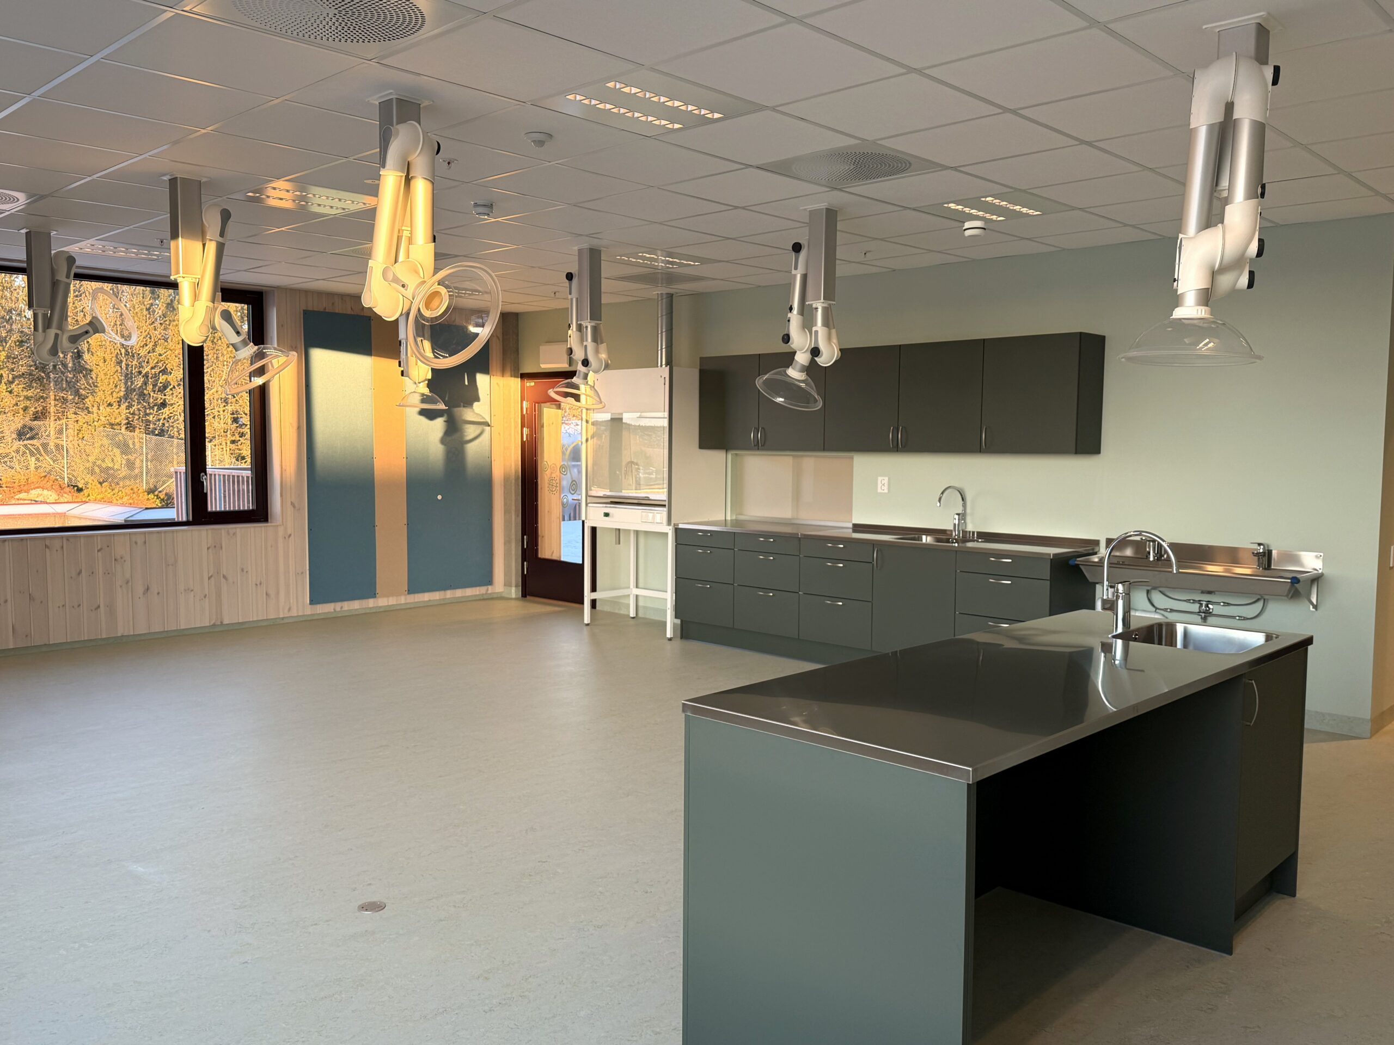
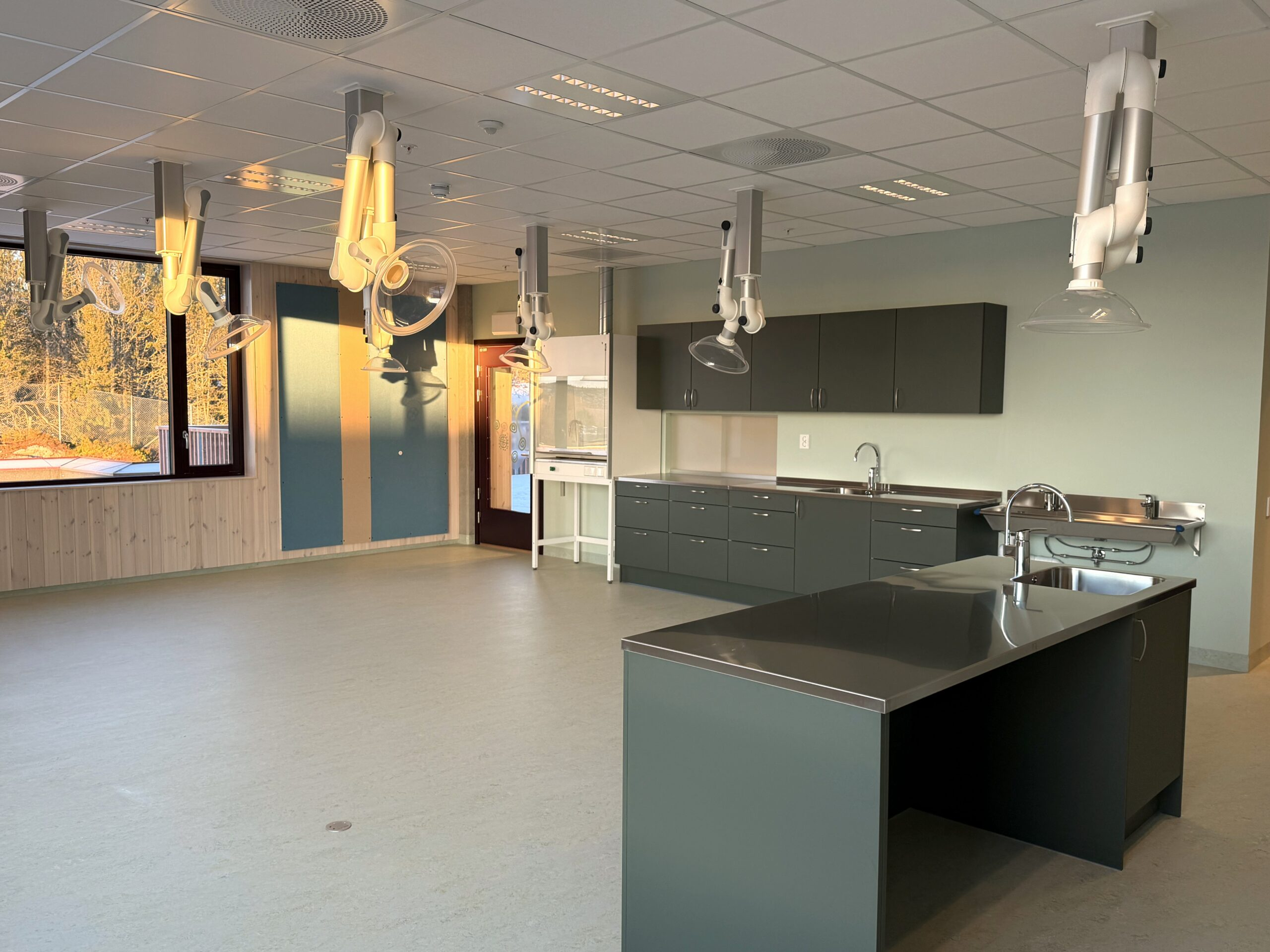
- smoke detector (975, 229)
